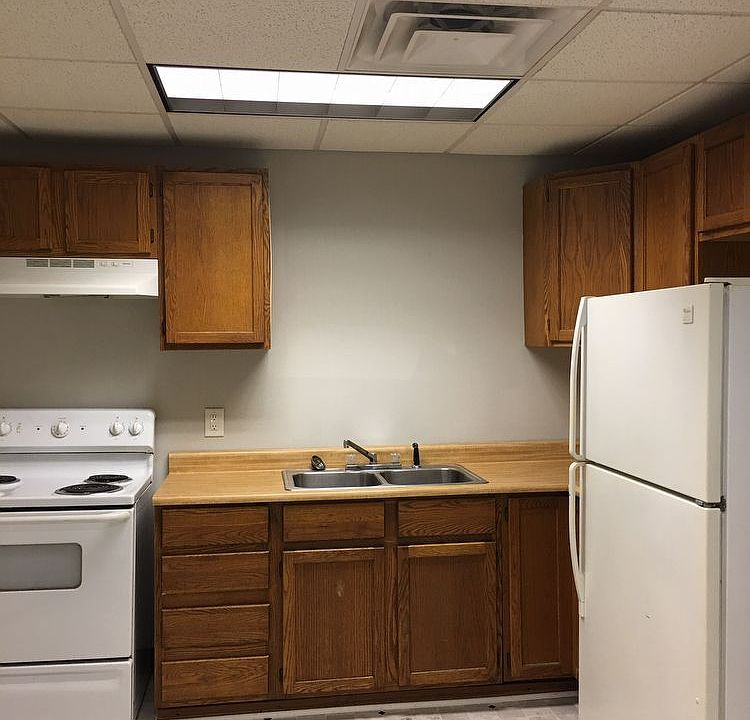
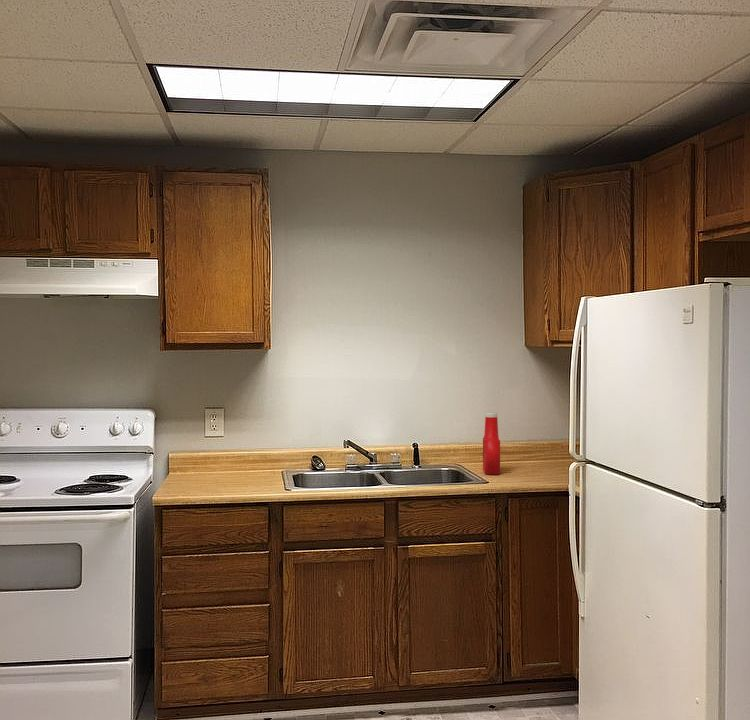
+ soap bottle (491, 442)
